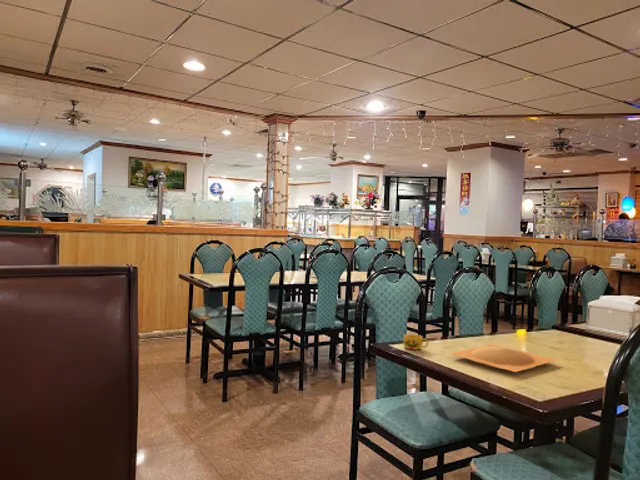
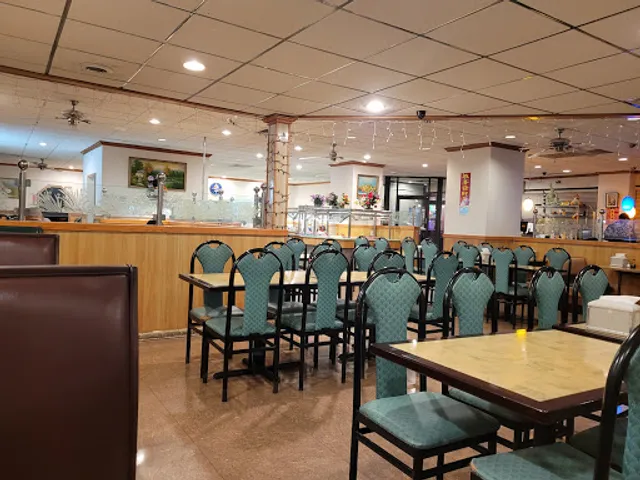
- cup (415, 342)
- plate (502, 355)
